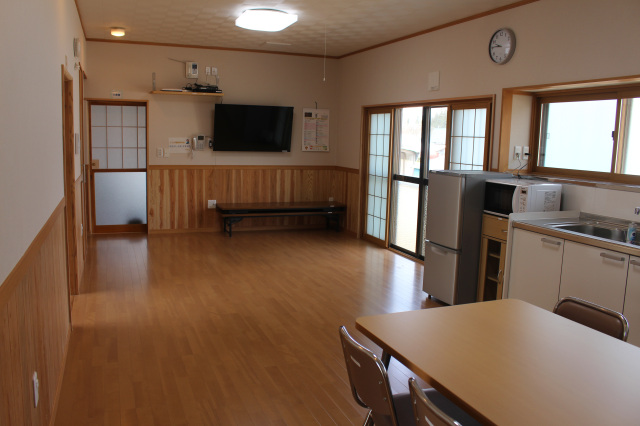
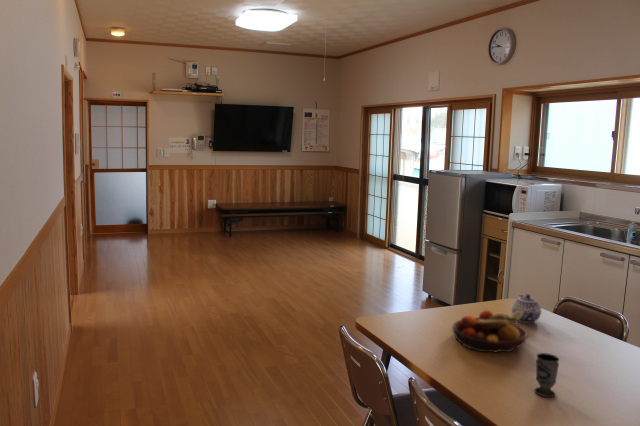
+ teapot (526, 307)
+ fruit bowl (489, 326)
+ cup (546, 374)
